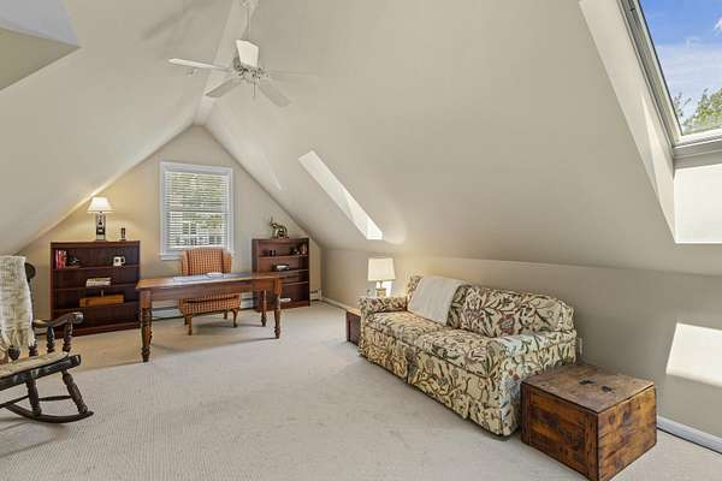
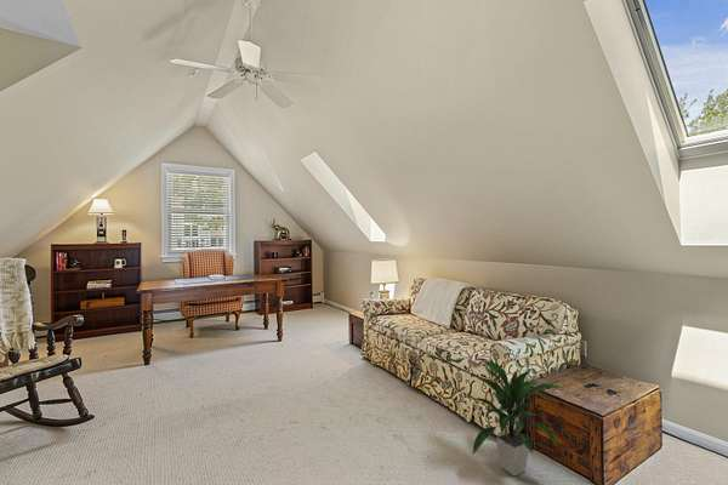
+ indoor plant (507, 413)
